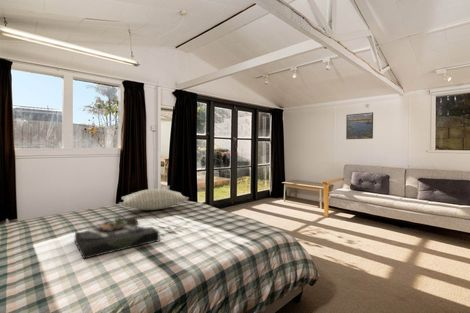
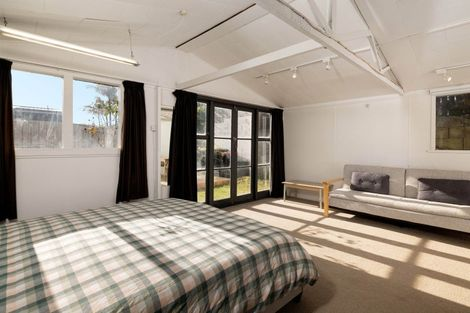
- pillow (154, 199)
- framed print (359, 126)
- serving tray (114, 227)
